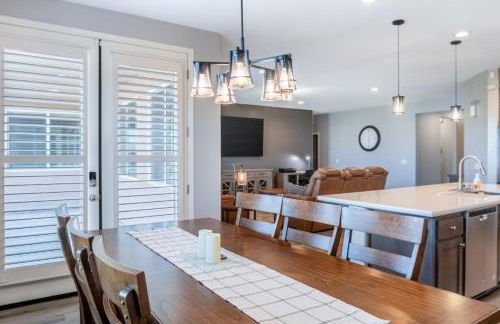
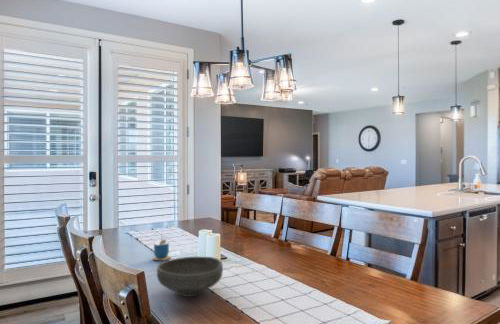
+ cup (161, 245)
+ bowl (190, 277)
